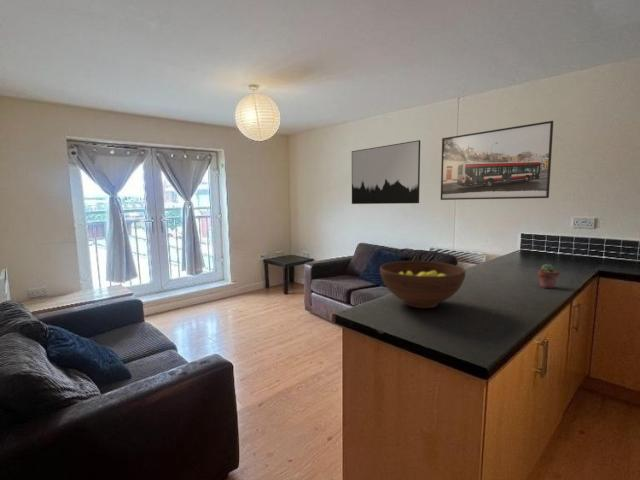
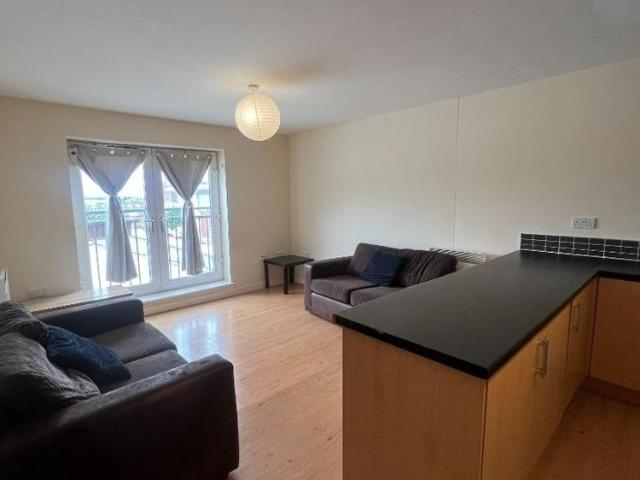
- fruit bowl (420, 286)
- wall art (382, 175)
- potted succulent (548, 275)
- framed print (490, 165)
